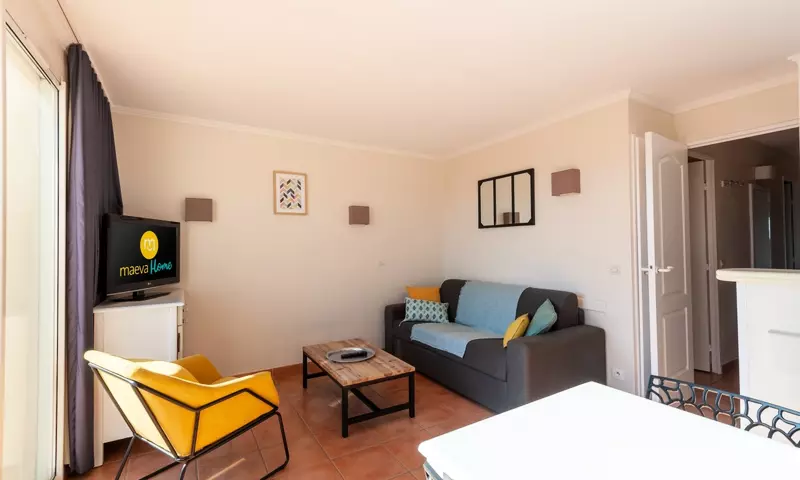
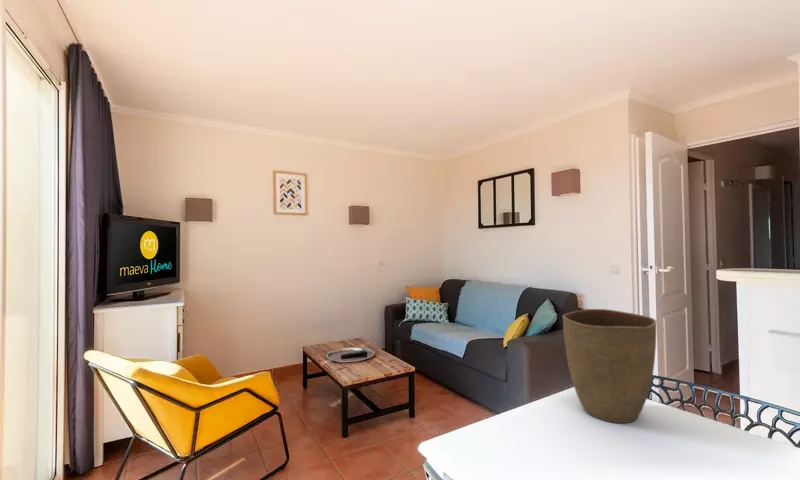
+ vase (608, 364)
